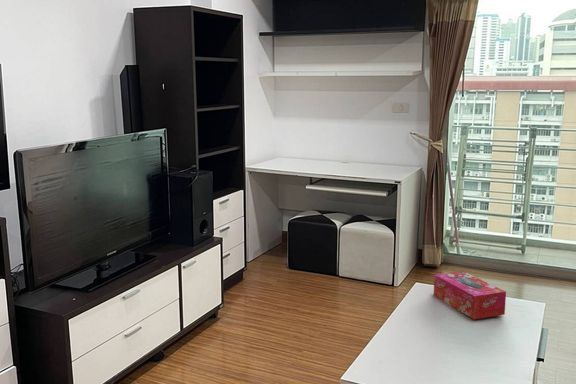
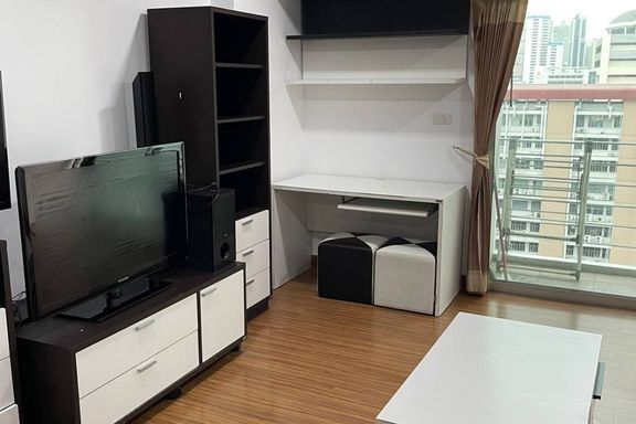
- tissue box (468, 293)
